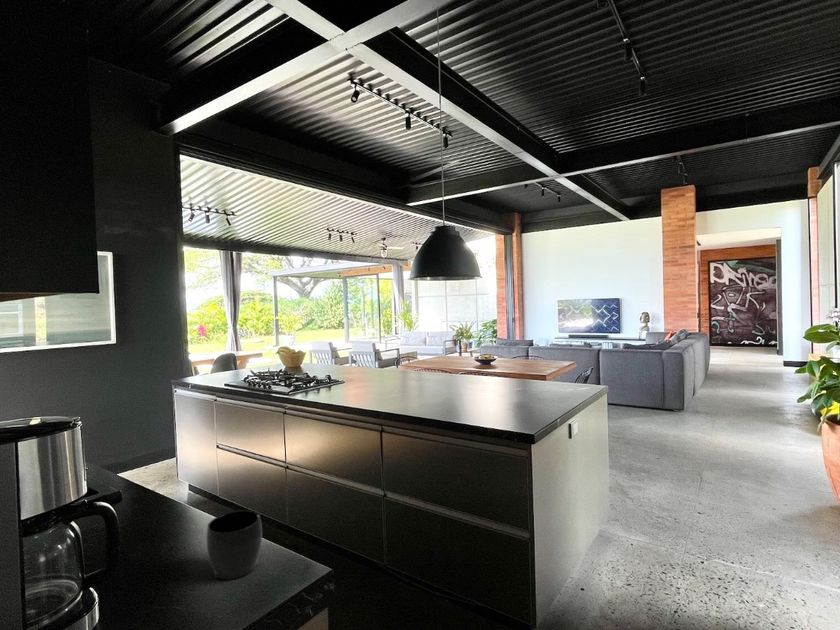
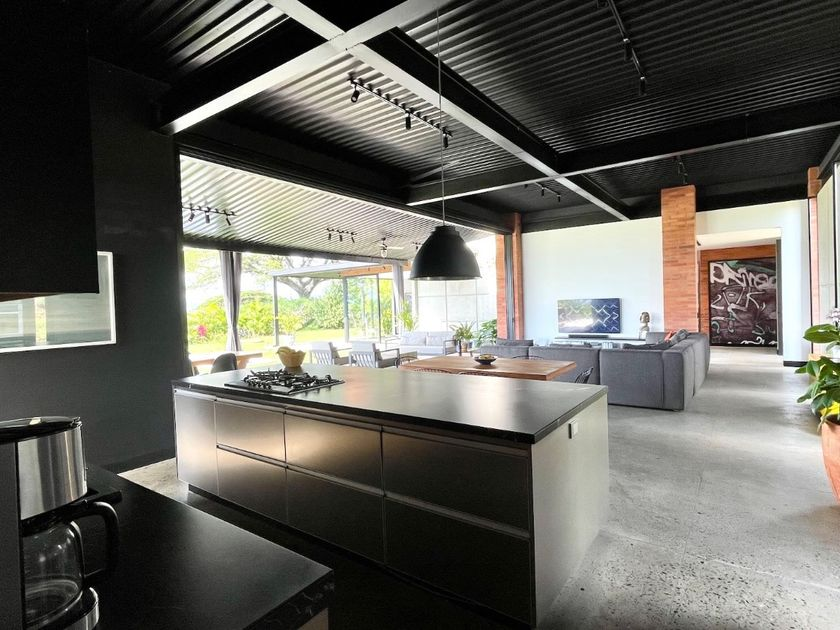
- mug (232, 542)
